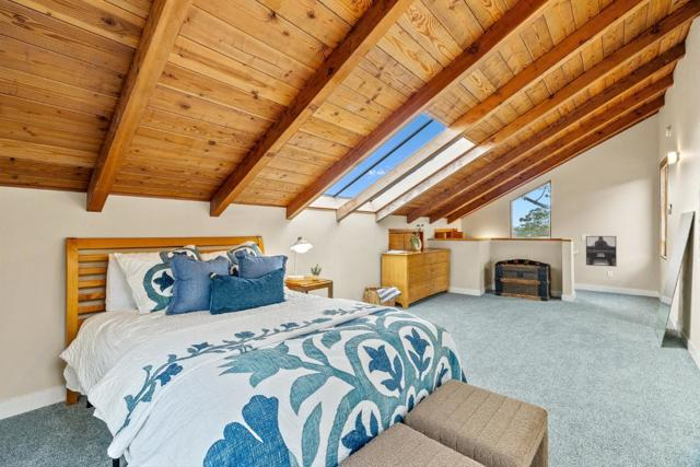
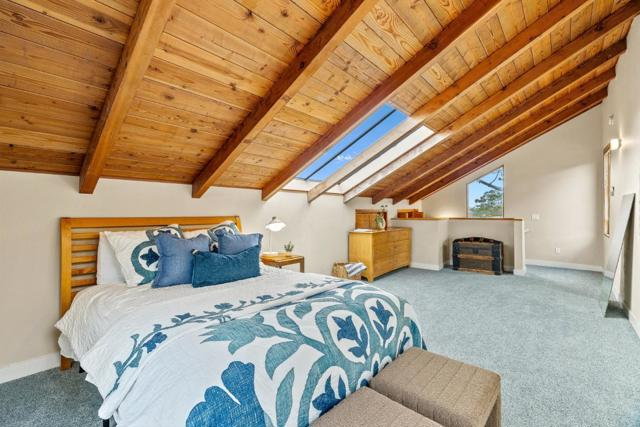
- wall art (600, 250)
